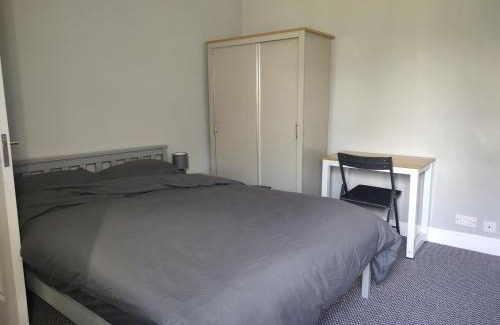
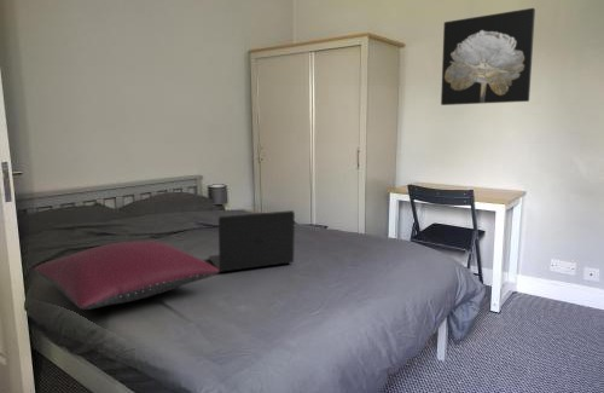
+ laptop (249, 236)
+ wall art (484, 59)
+ pillow (126, 268)
